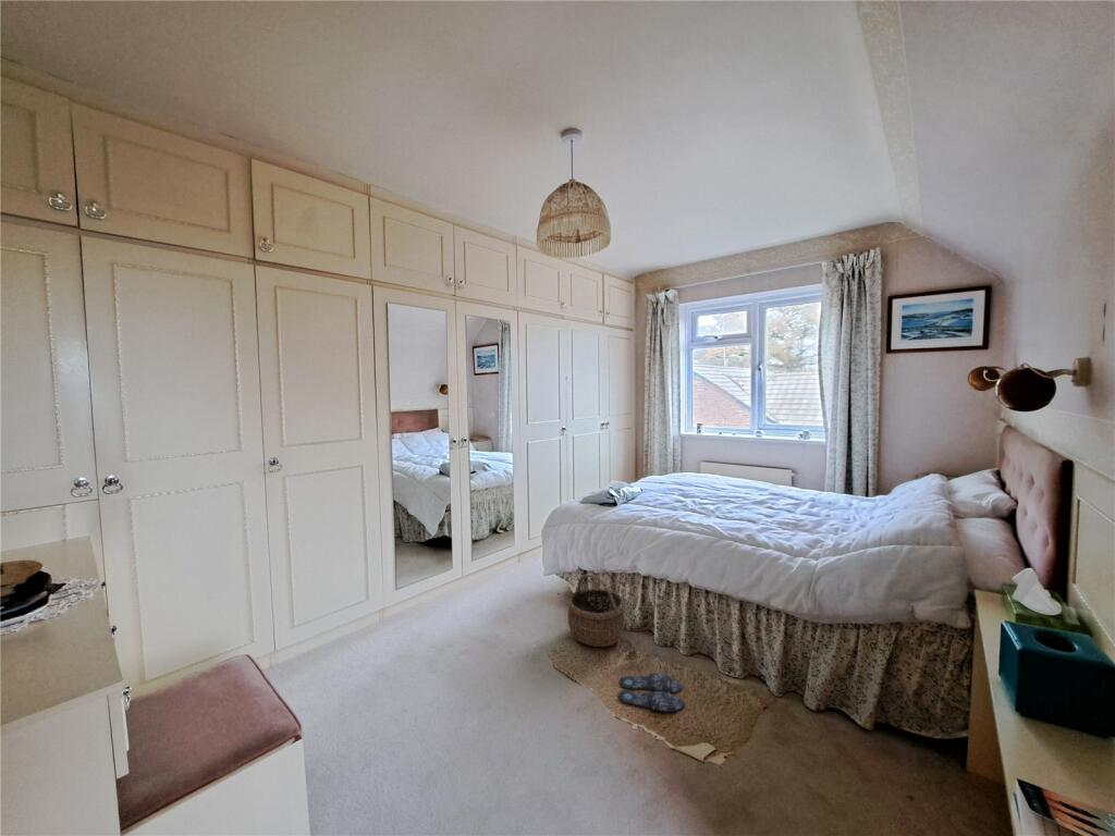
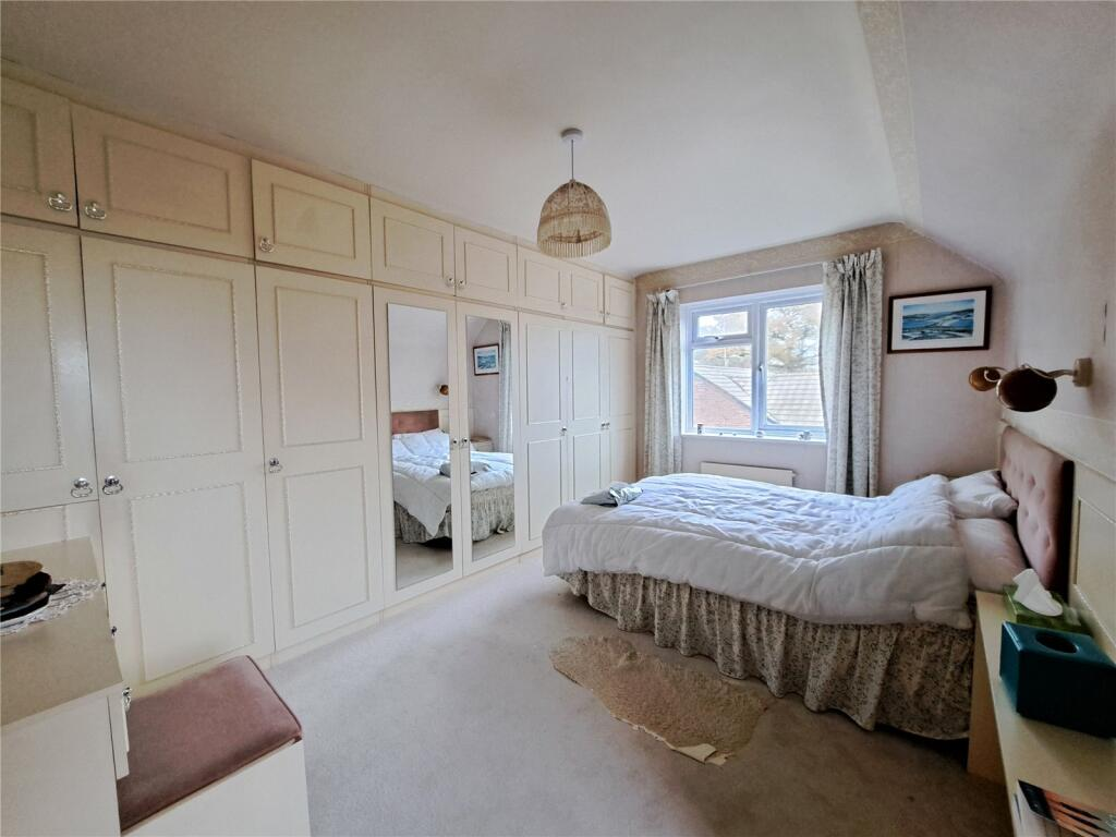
- slippers (650, 689)
- wicker basket (596, 604)
